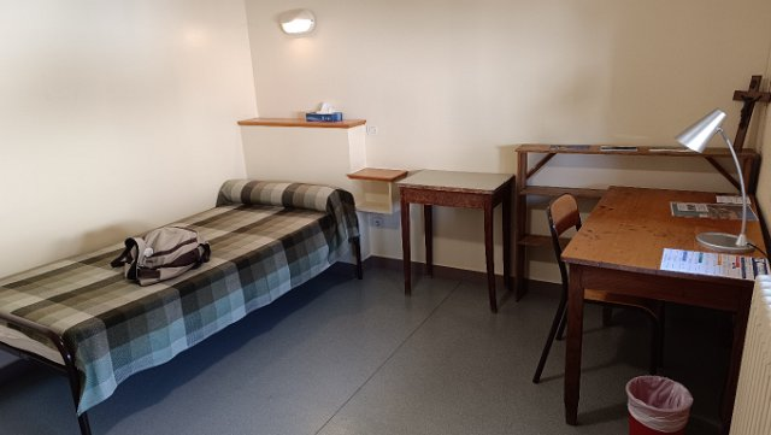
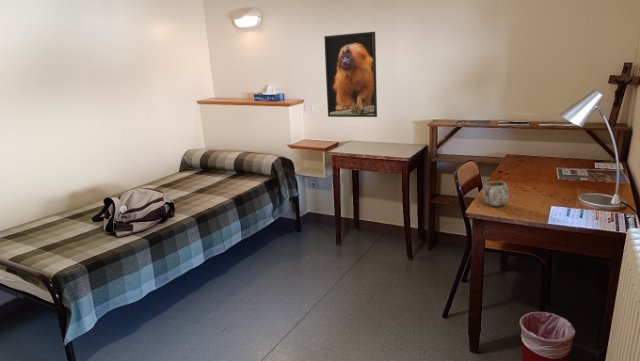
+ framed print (350, 76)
+ mug (495, 195)
